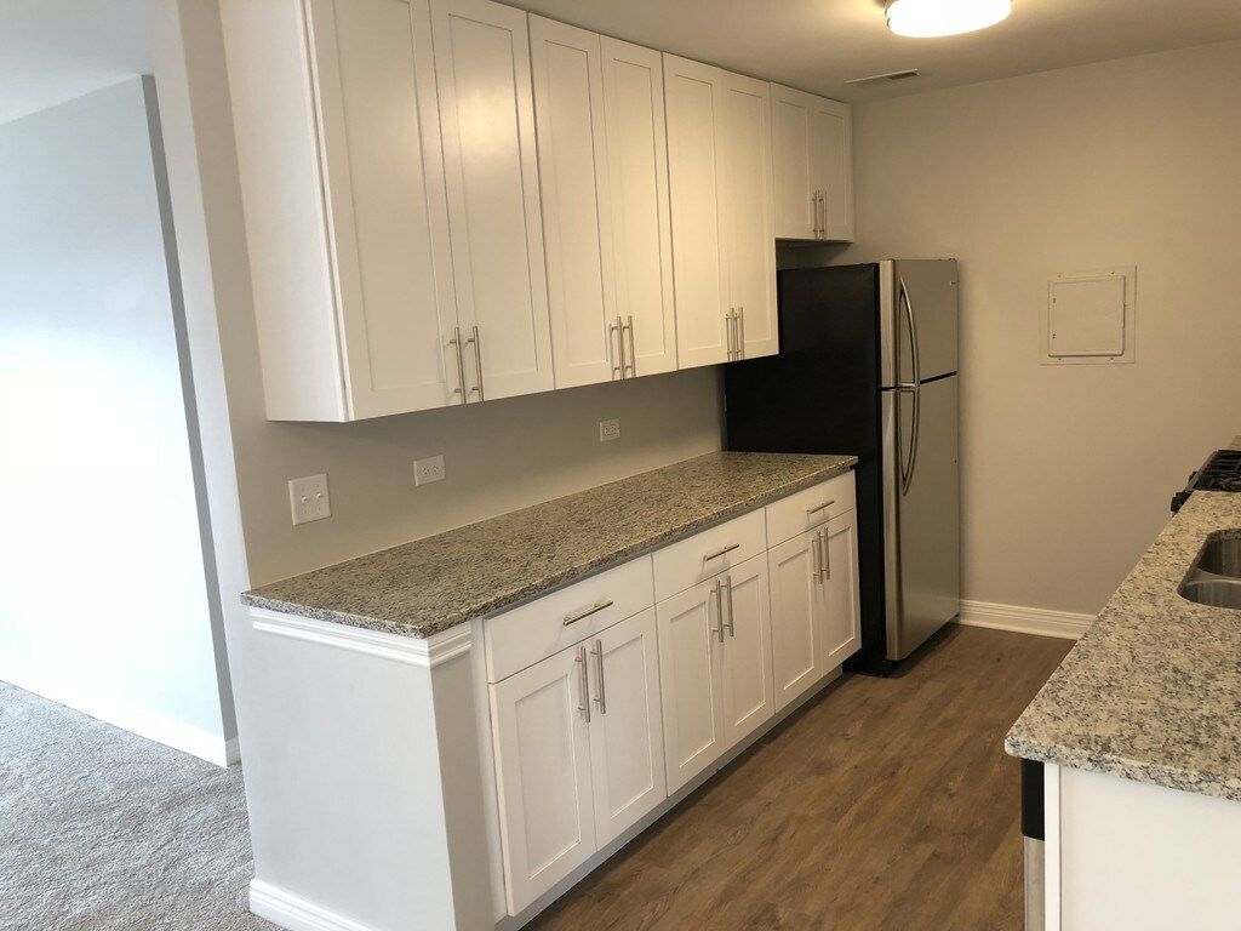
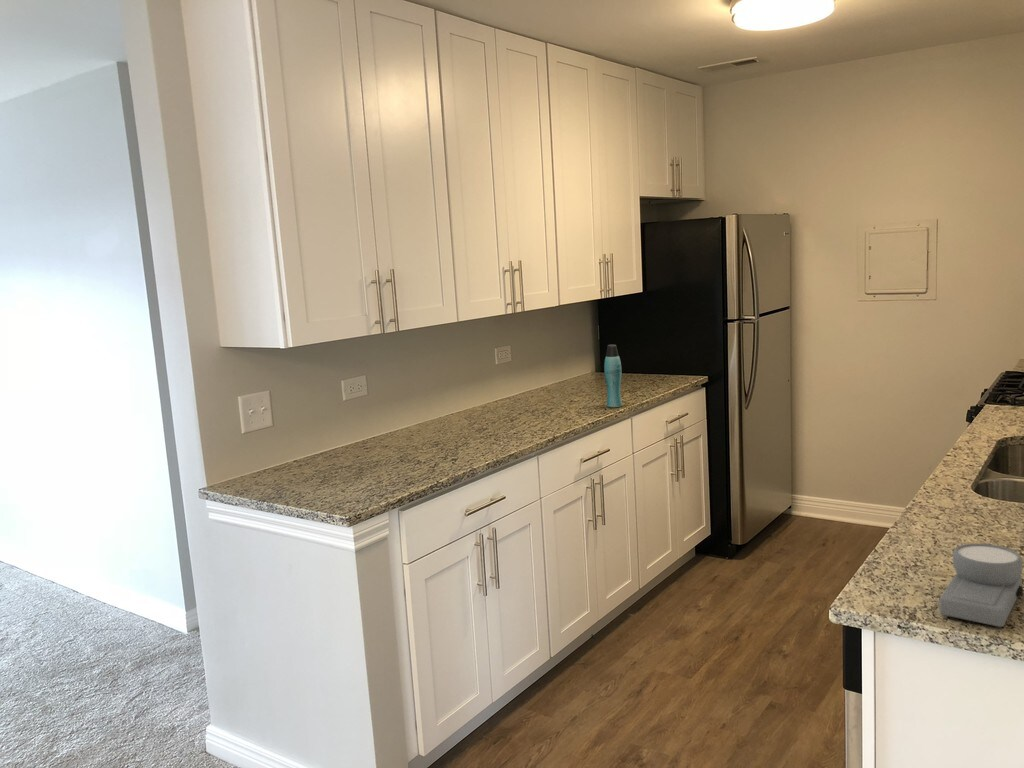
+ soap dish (983, 581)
+ bottle (613, 375)
